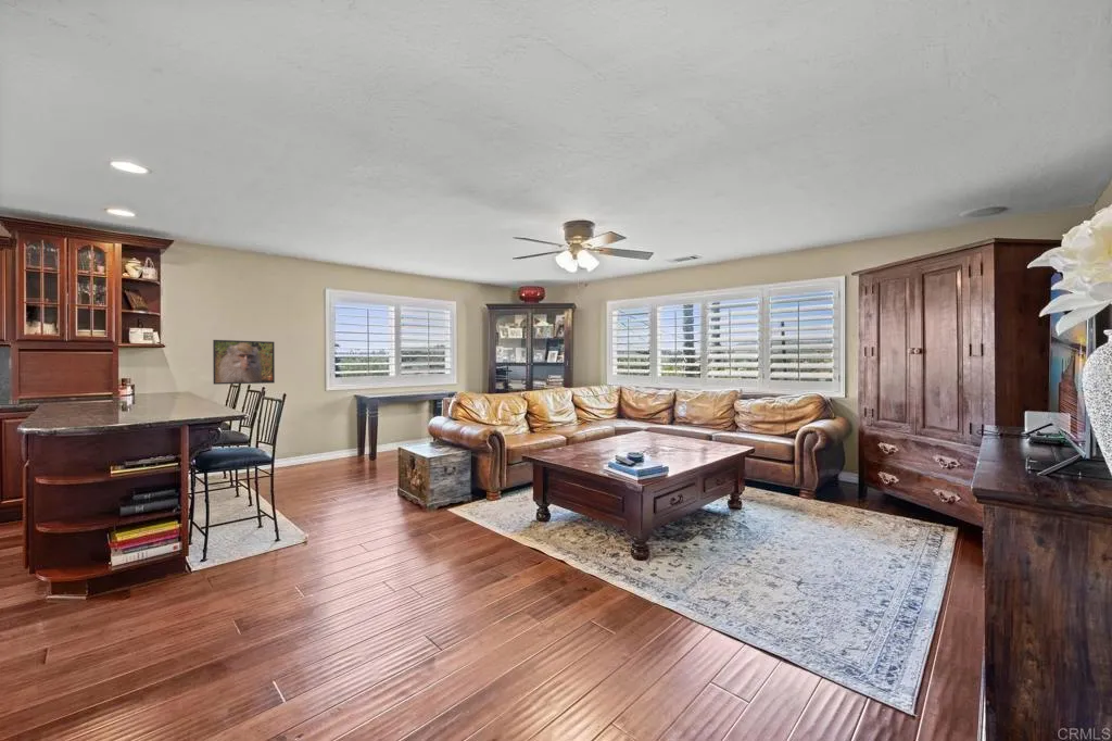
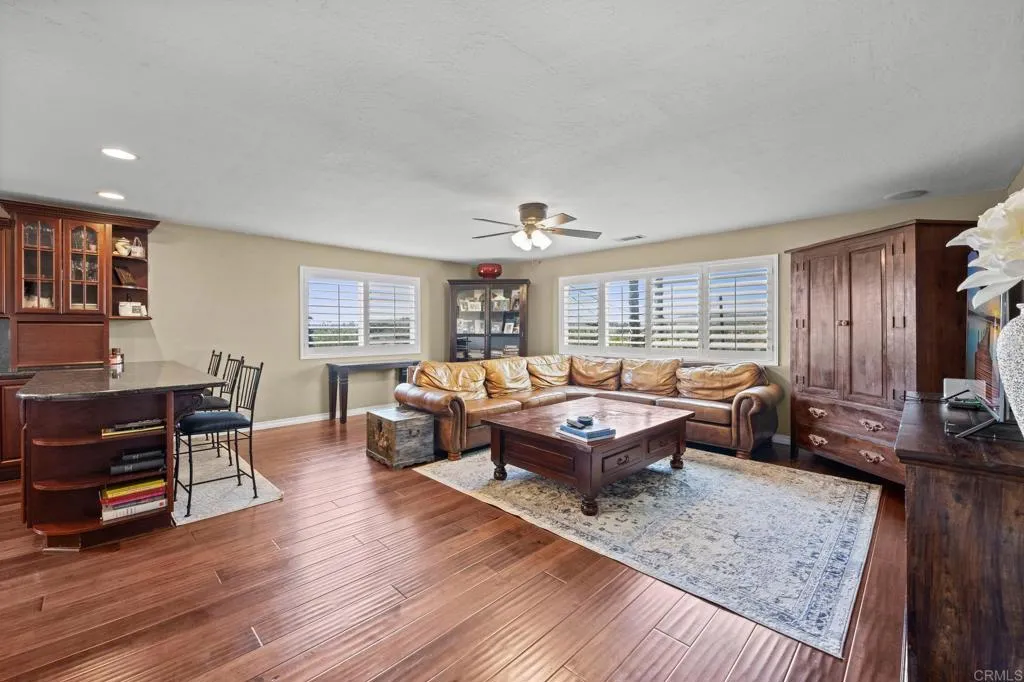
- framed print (244, 362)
